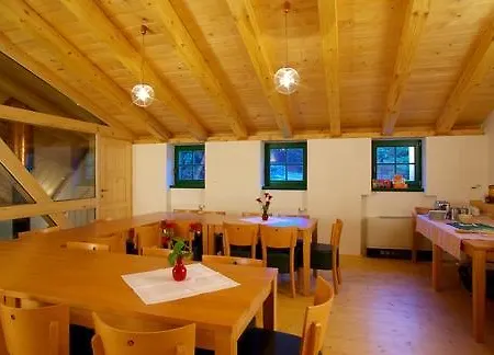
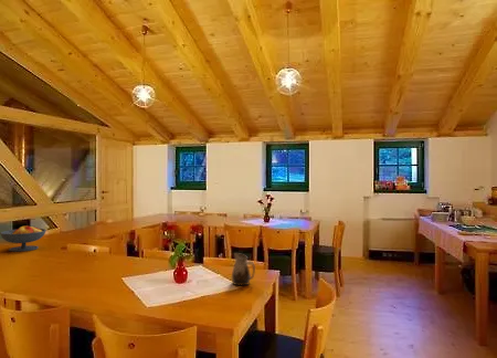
+ fruit bowl (23, 236)
+ pitcher (242, 267)
